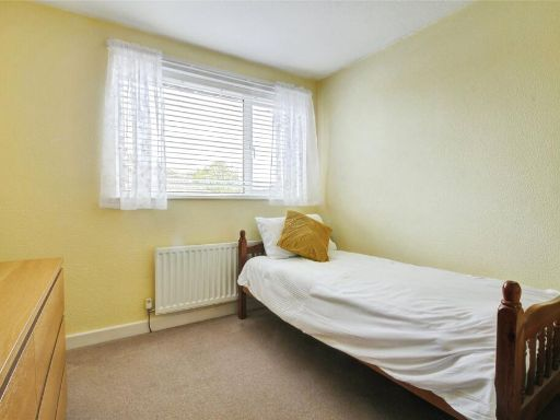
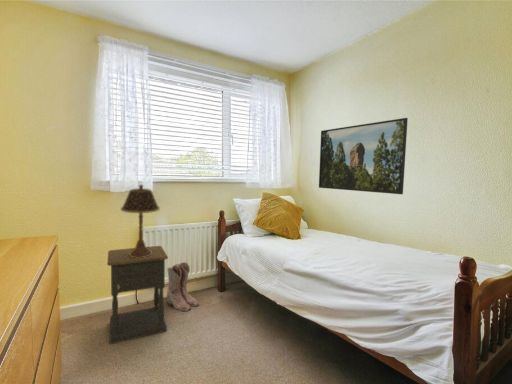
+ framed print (356, 158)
+ table lamp (140, 219)
+ nightstand (137, 289)
+ boots (182, 284)
